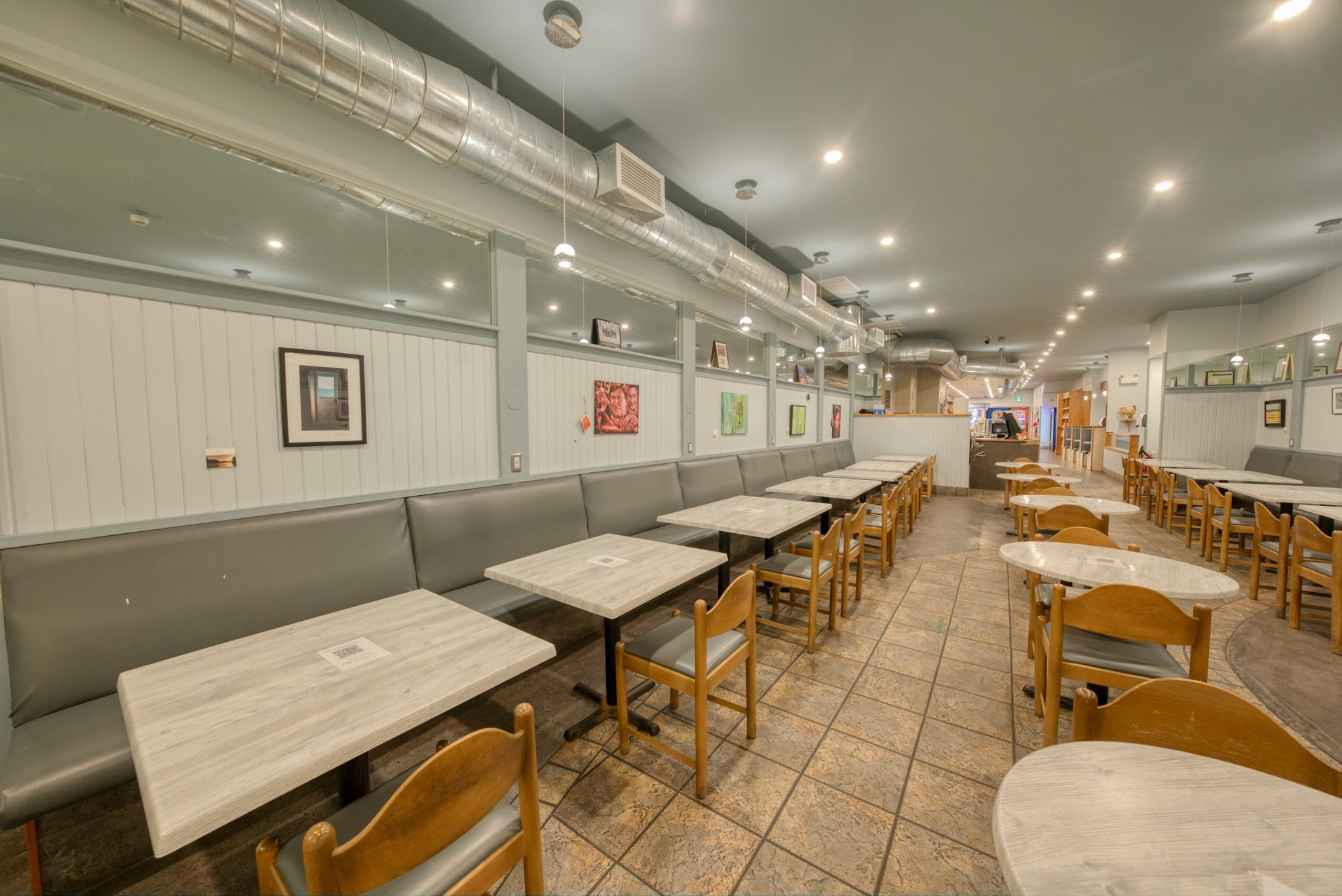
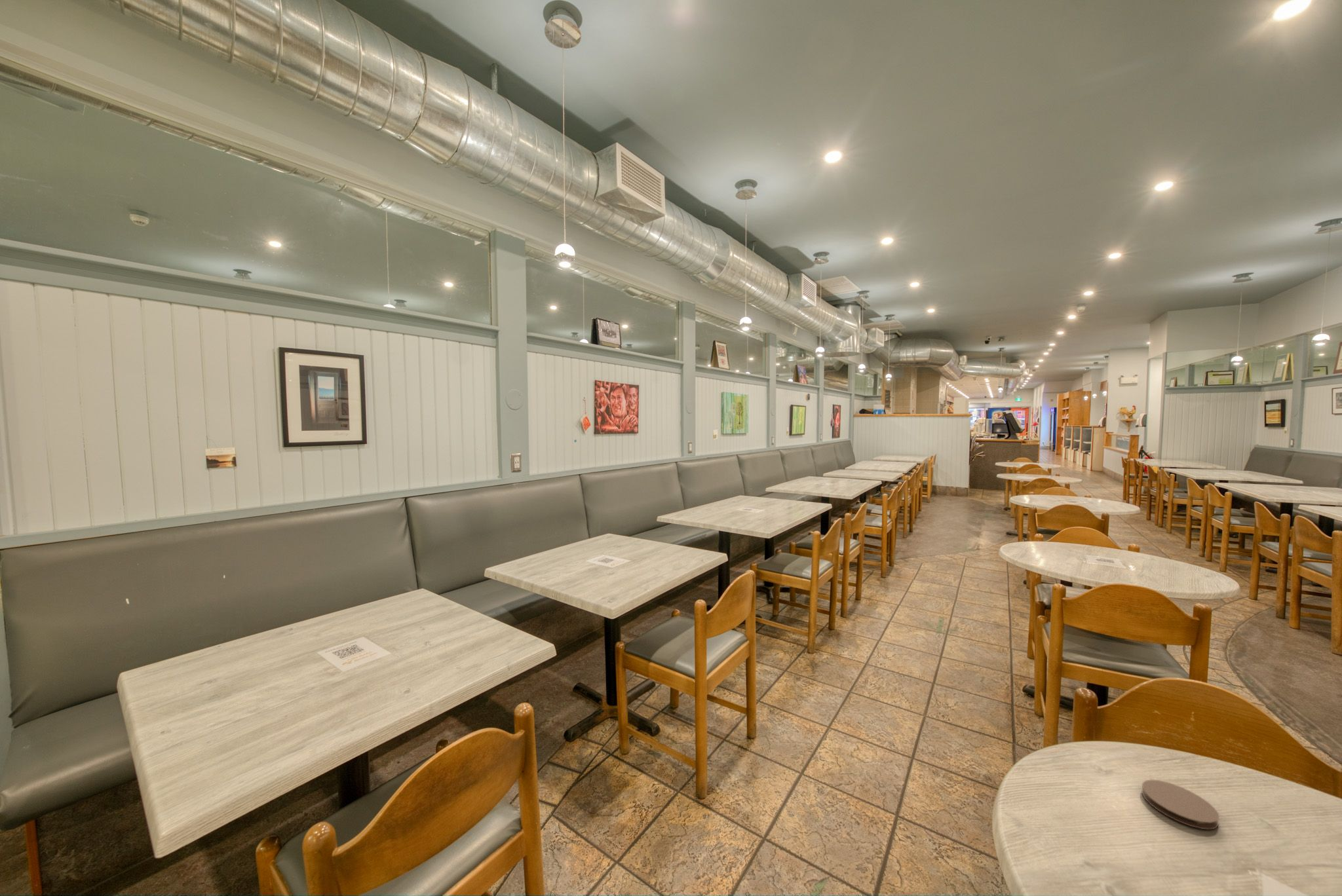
+ coaster (1178, 803)
